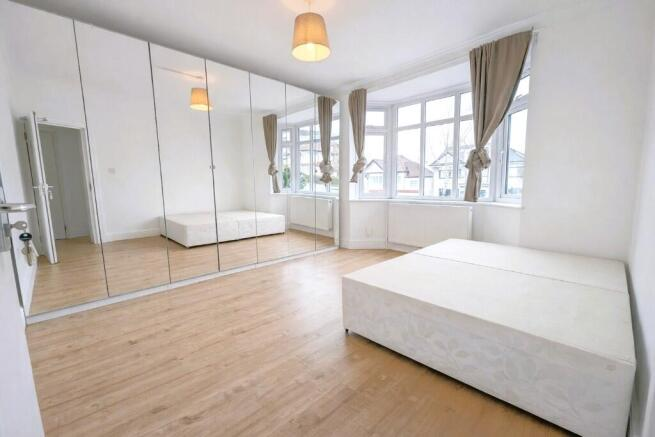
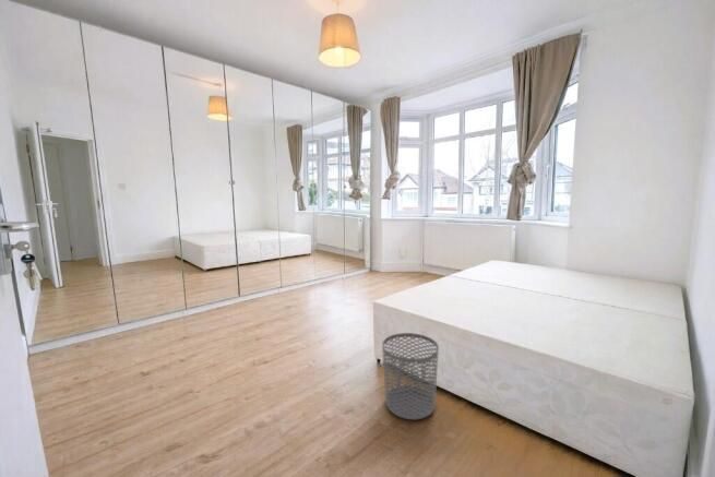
+ waste bin (409, 374)
